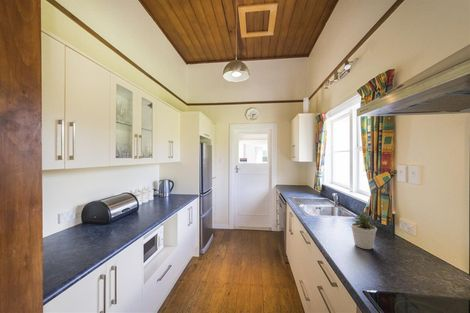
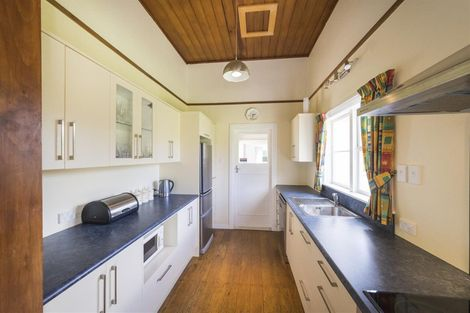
- potted plant (364, 229)
